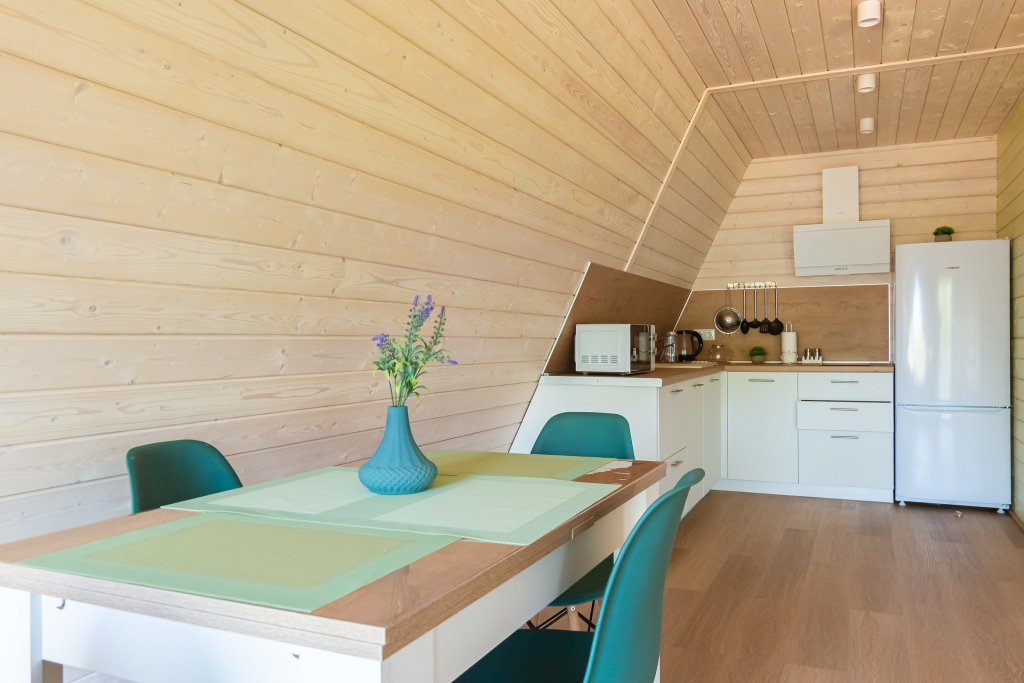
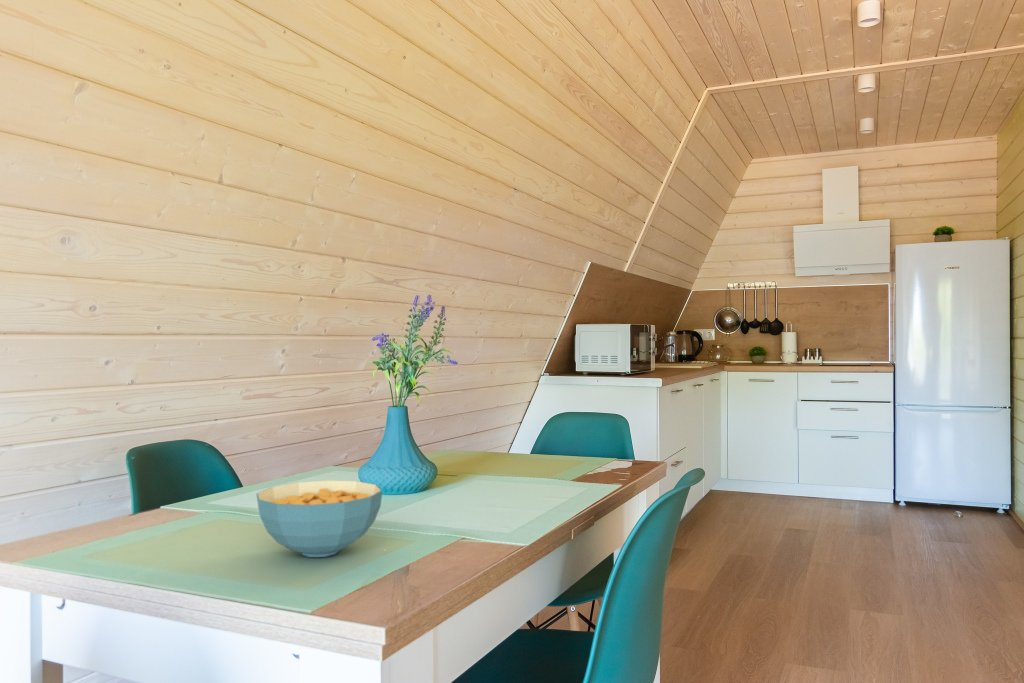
+ cereal bowl (320, 521)
